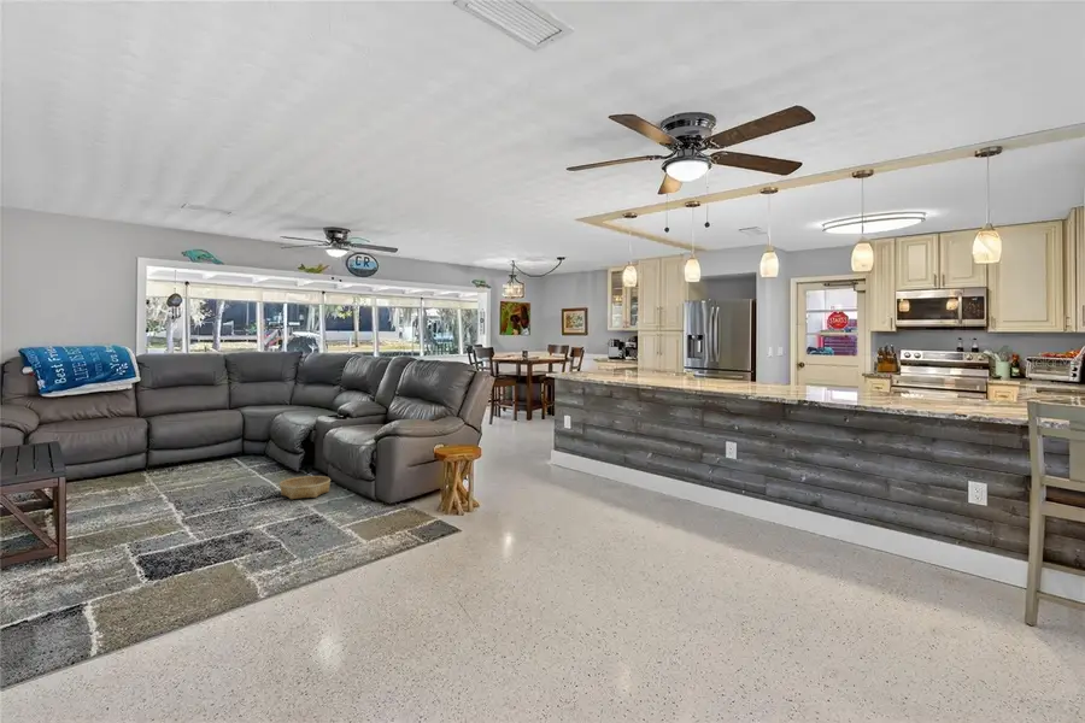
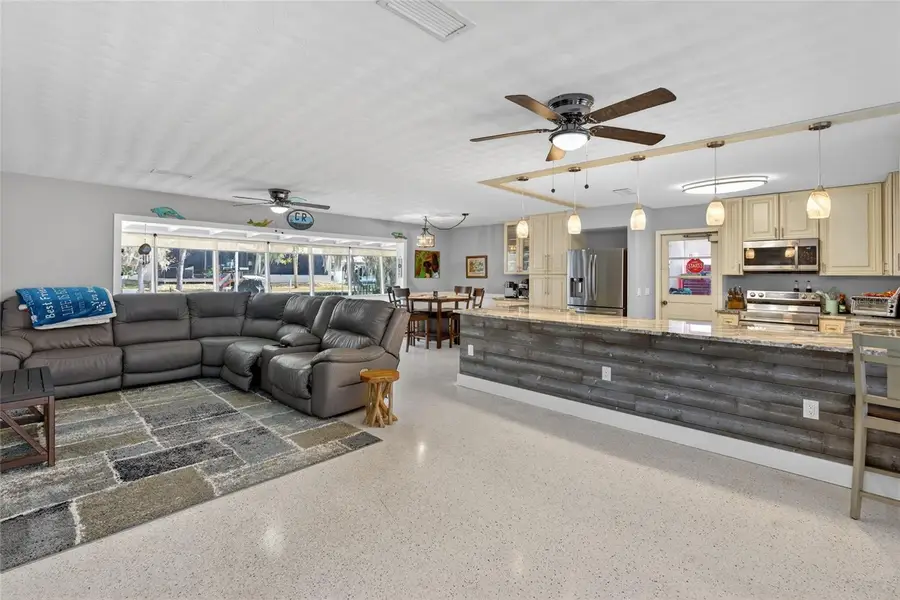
- basket (305, 487)
